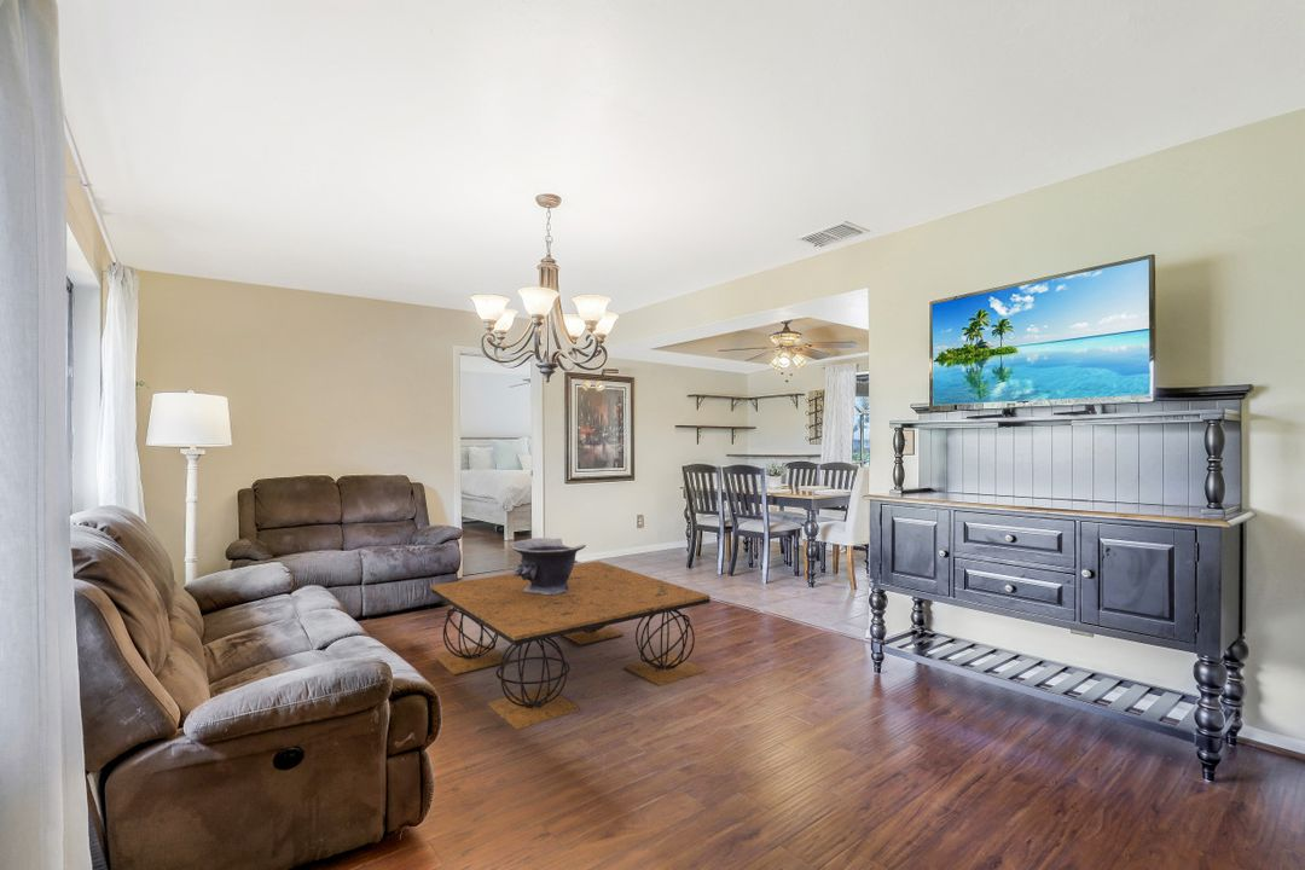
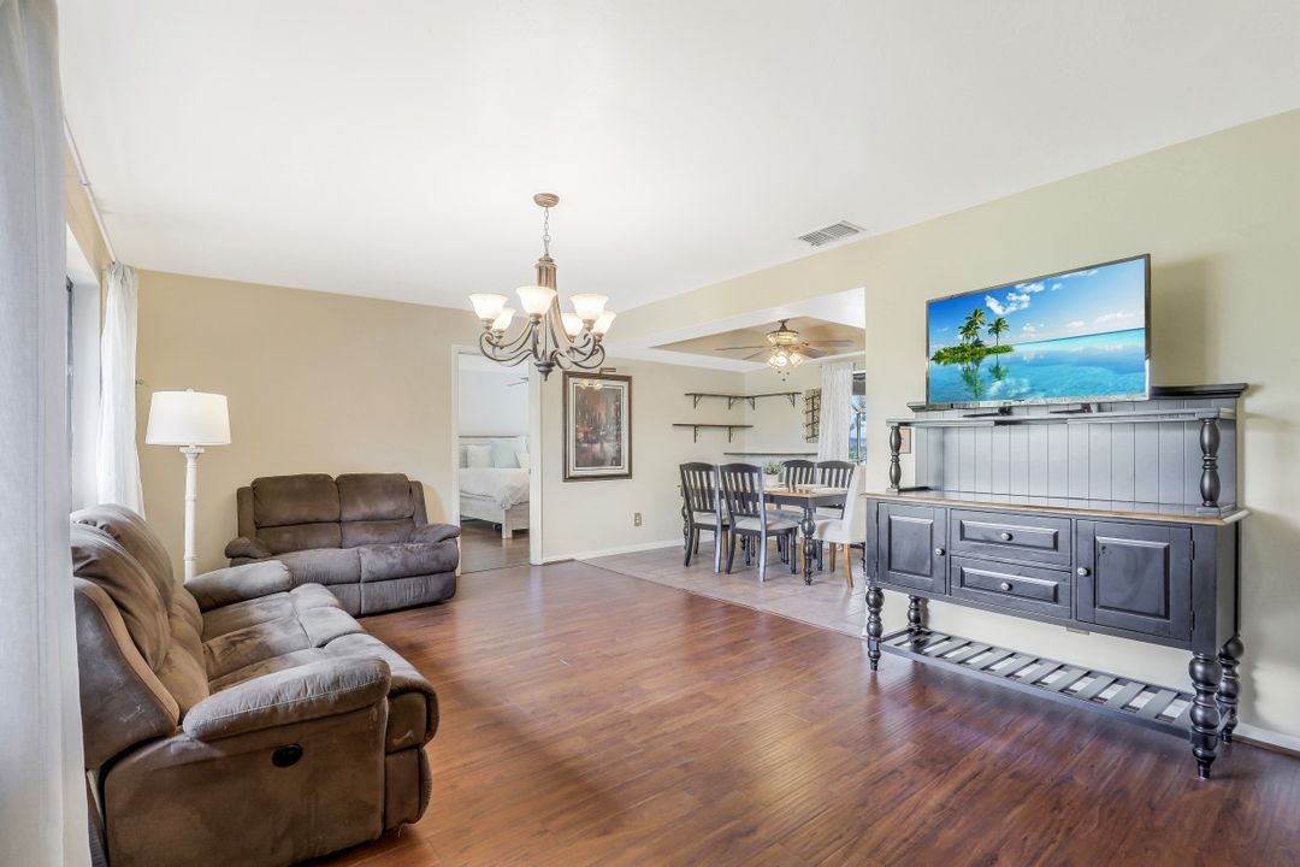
- decorative bowl (546, 566)
- coffee table (566, 627)
